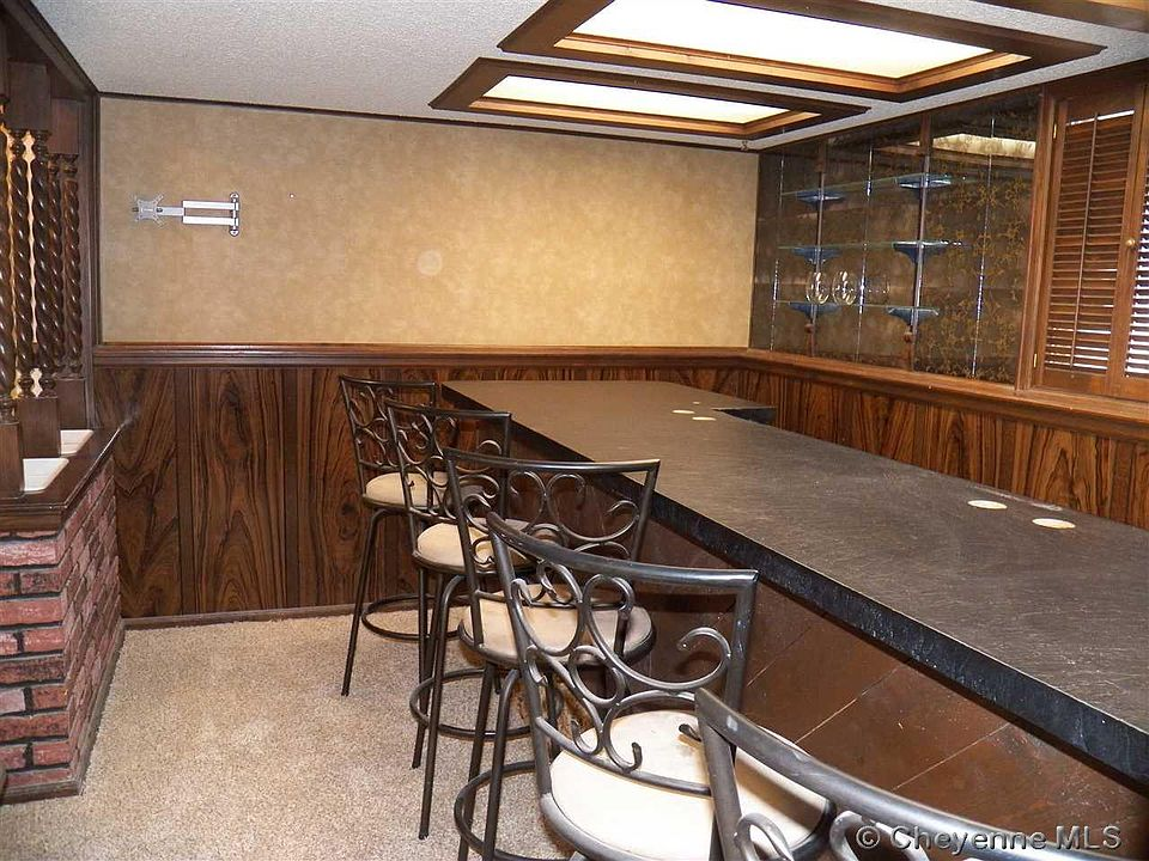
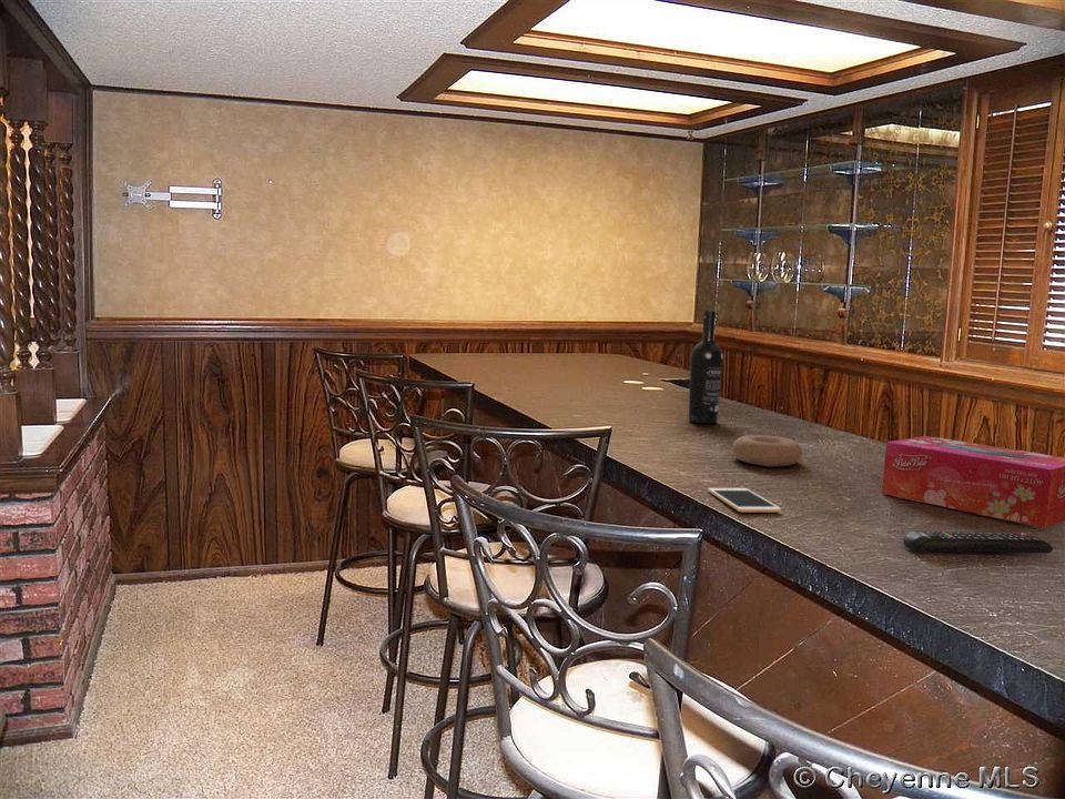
+ tissue box (980, 477)
+ cell phone (742, 499)
+ remote control (977, 543)
+ bowl (767, 449)
+ wine bottle (706, 366)
